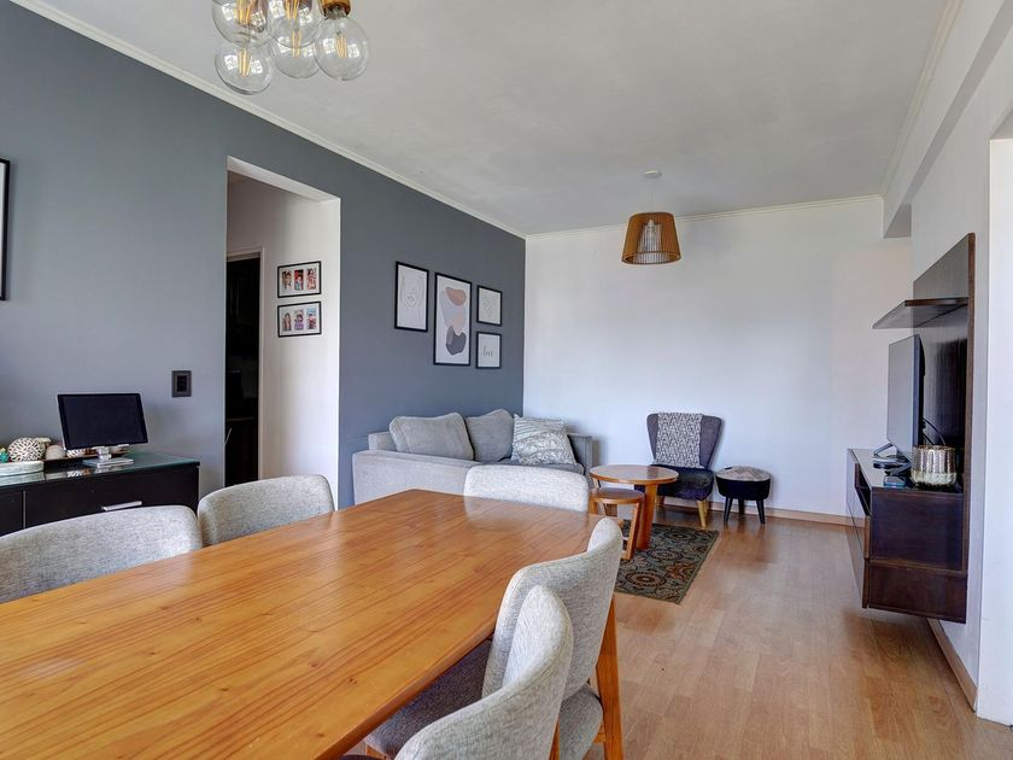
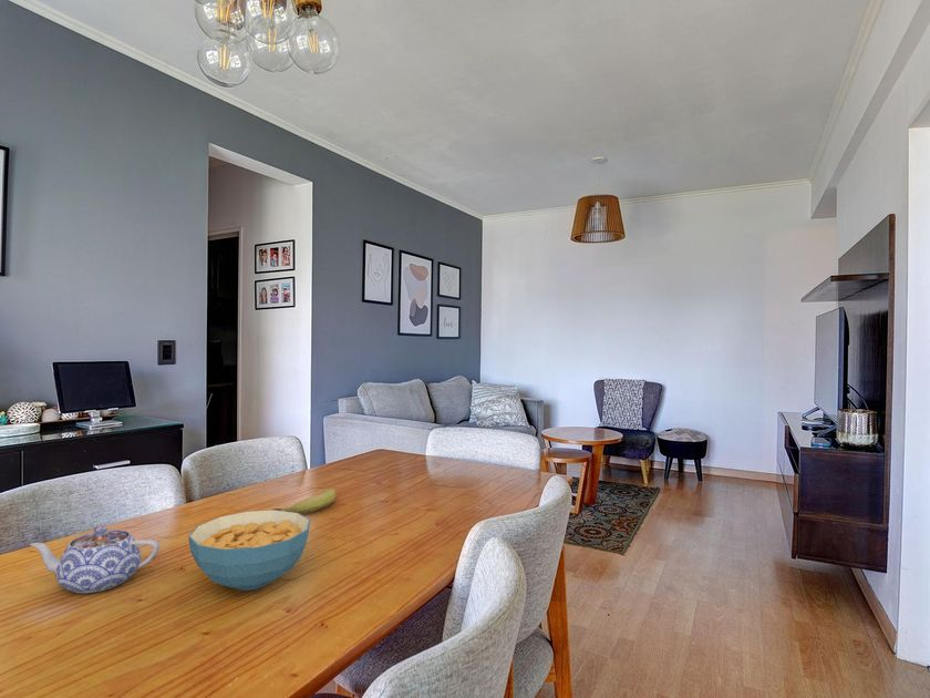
+ fruit (311, 500)
+ cereal bowl (251, 555)
+ teapot (95, 555)
